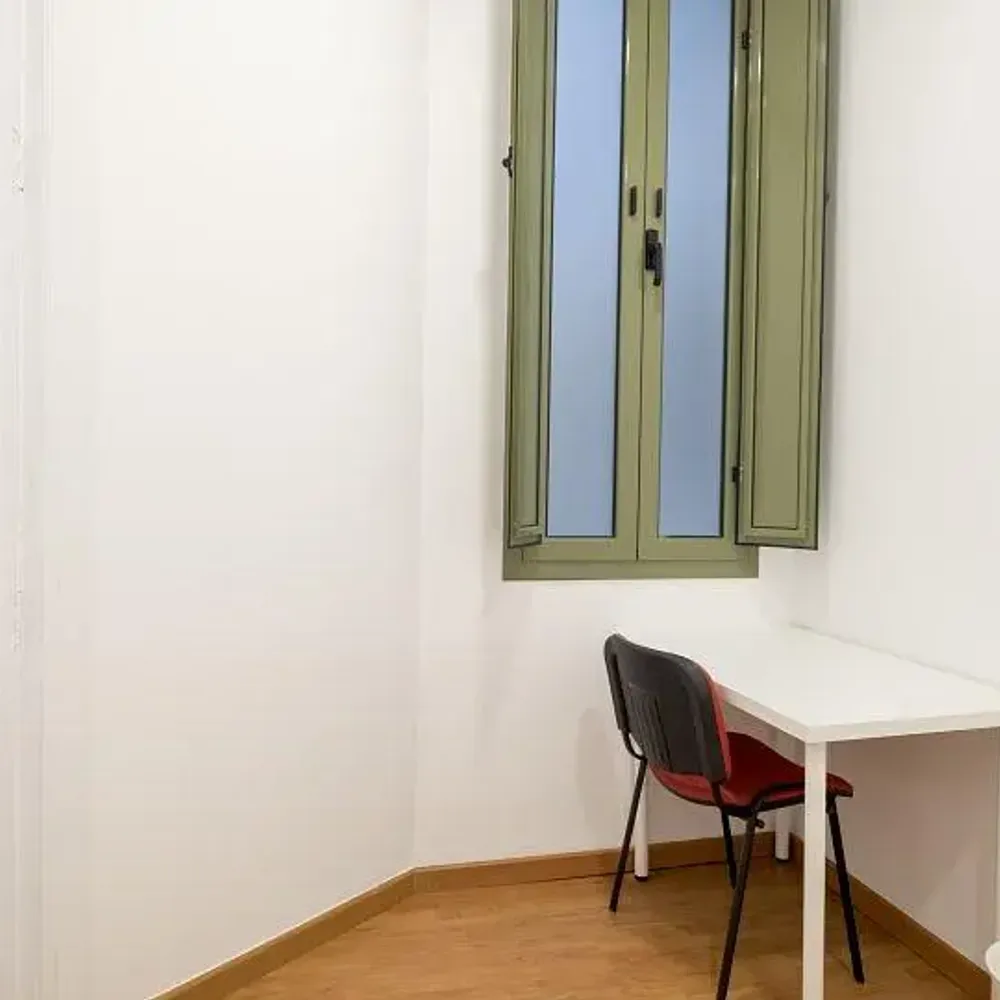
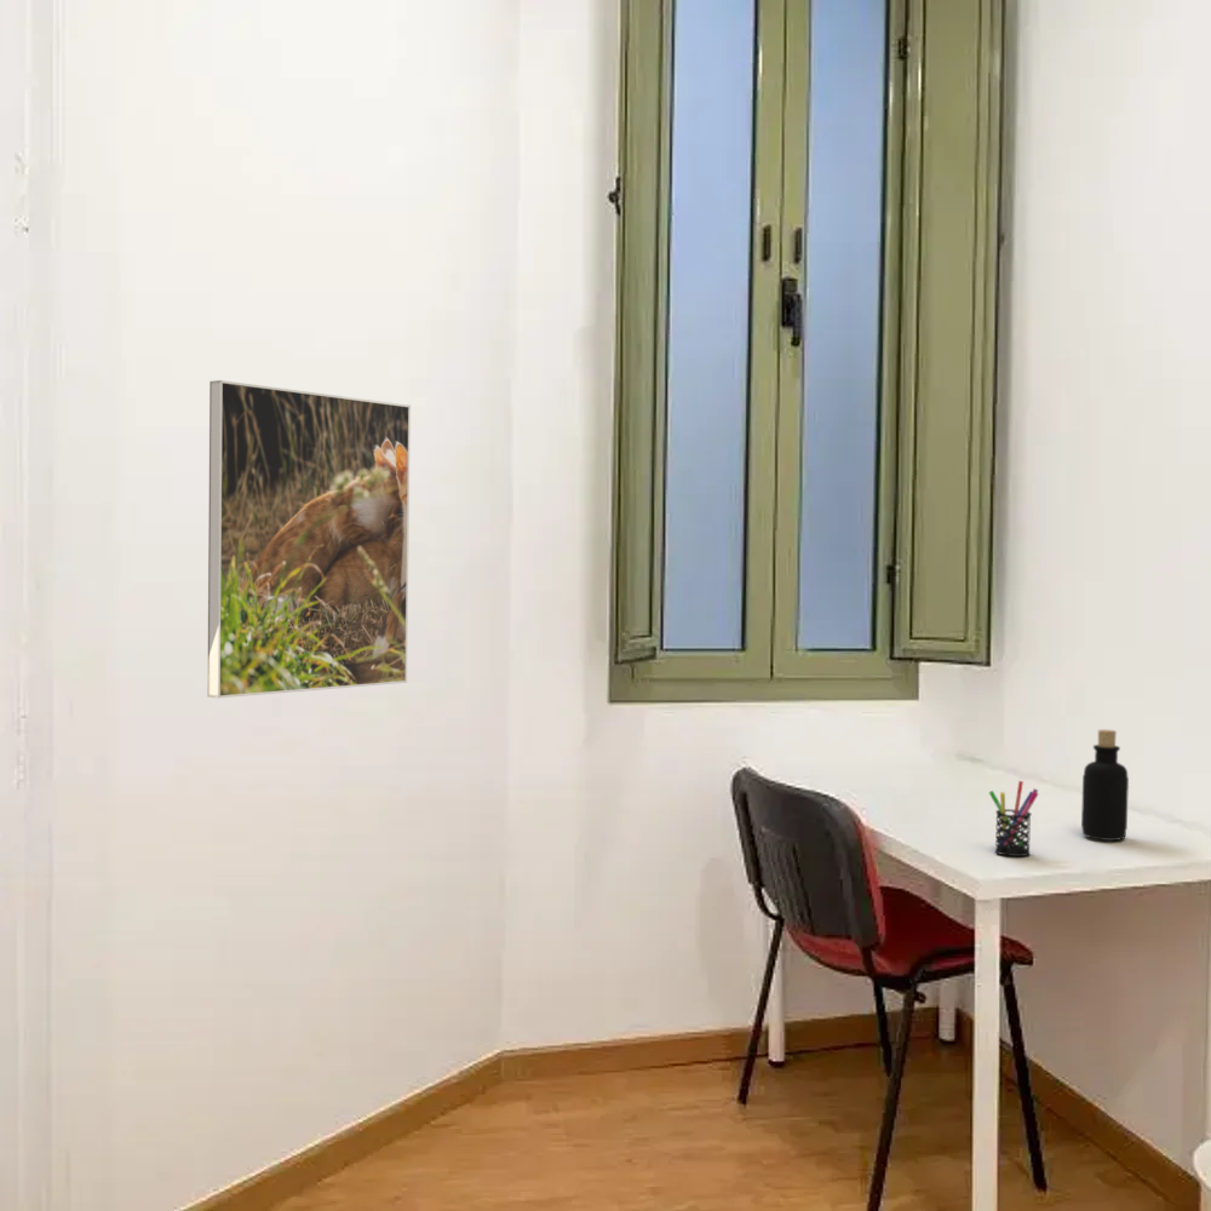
+ pen holder (1010, 816)
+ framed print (315, 541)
+ bottle (1104, 784)
